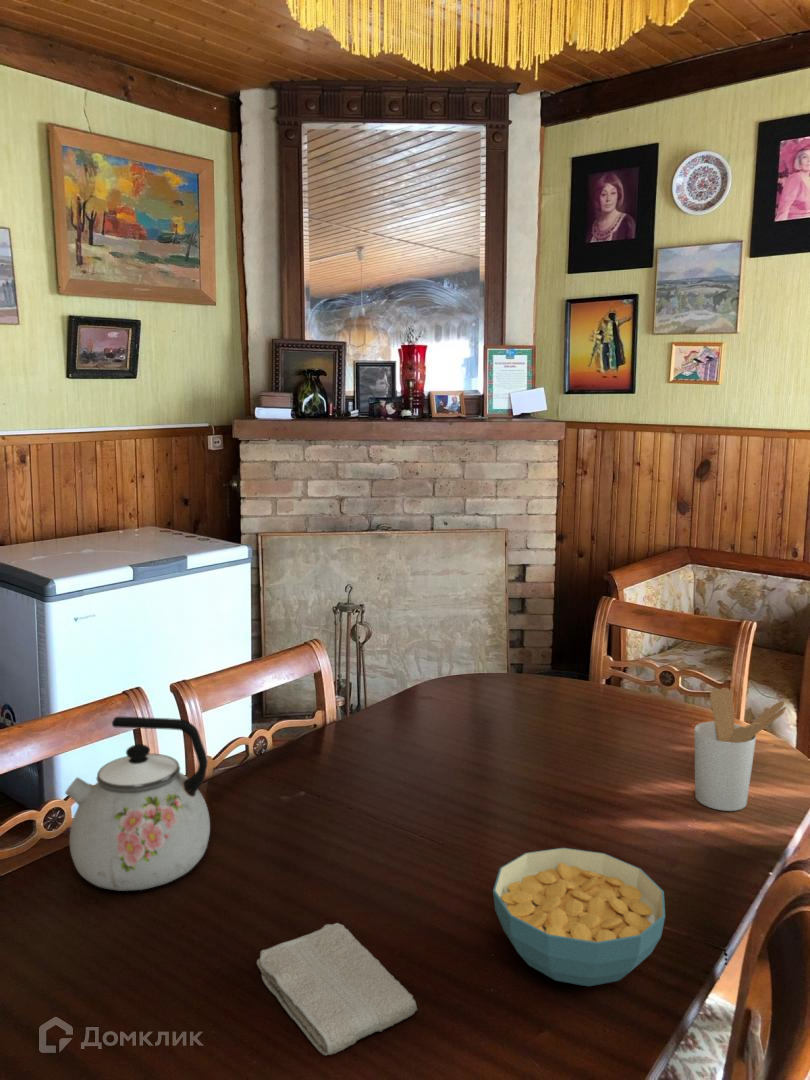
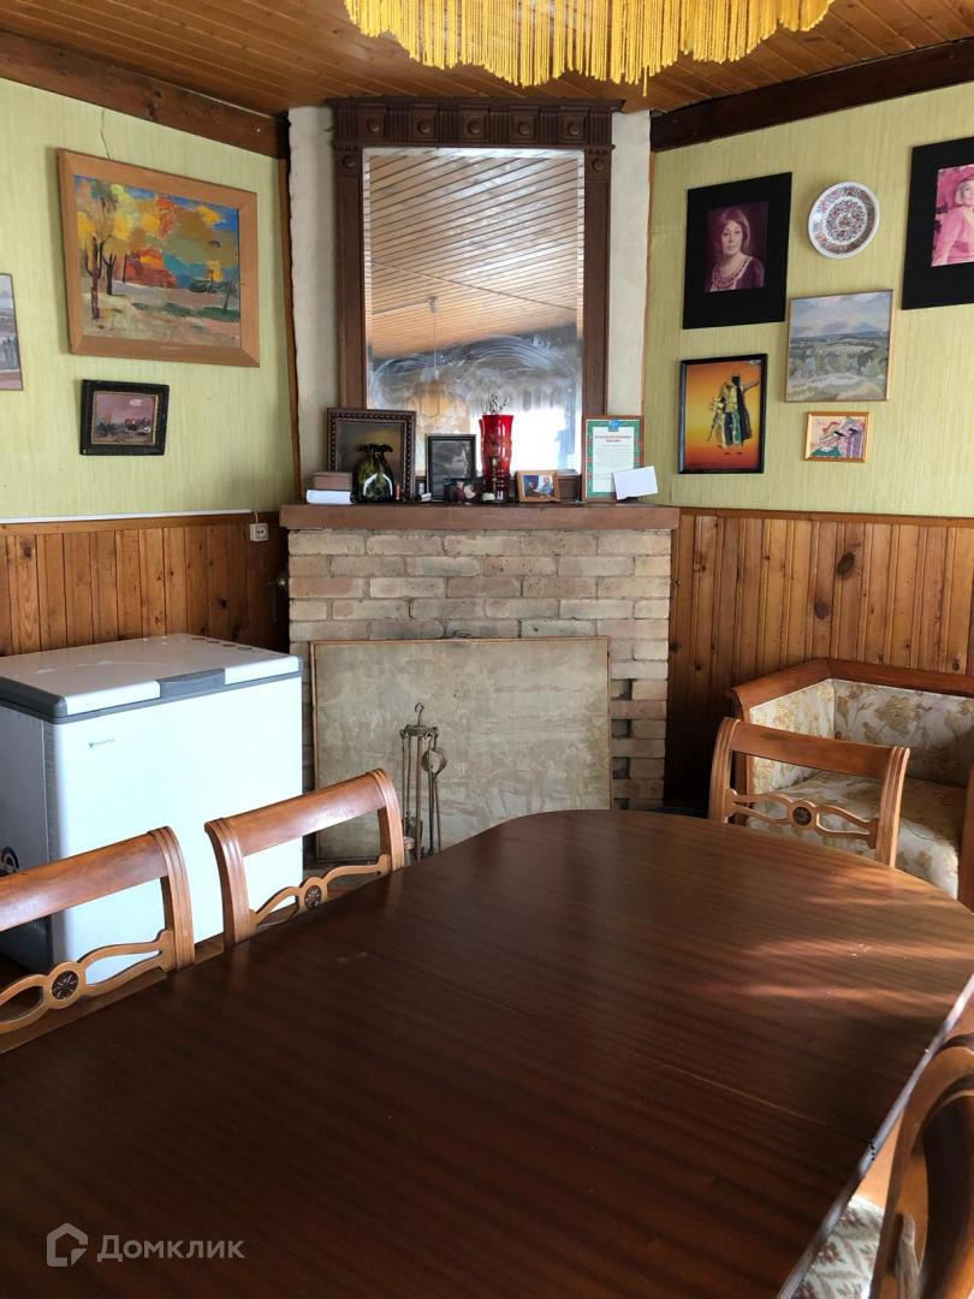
- washcloth (332, 981)
- utensil holder (739, 750)
- cereal bowl (576, 929)
- kettle (138, 793)
